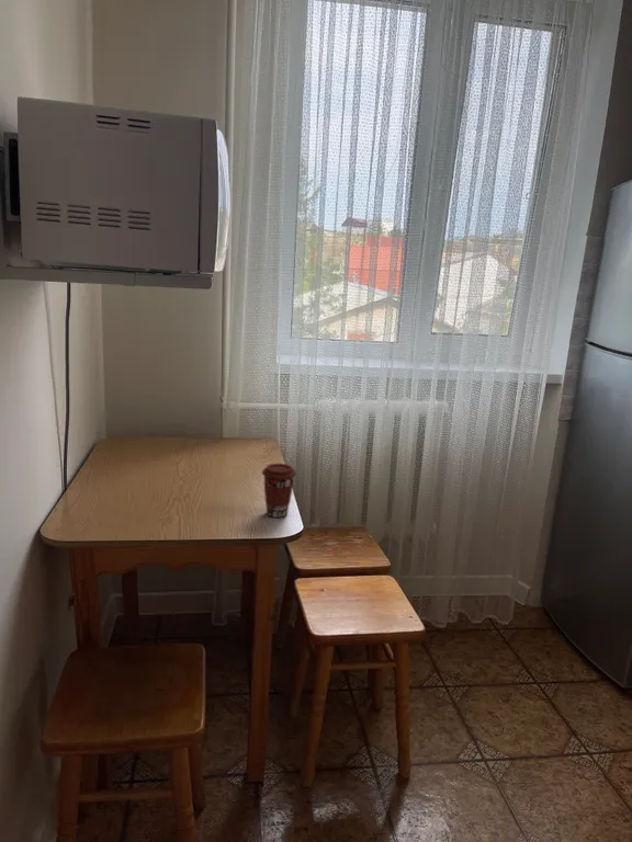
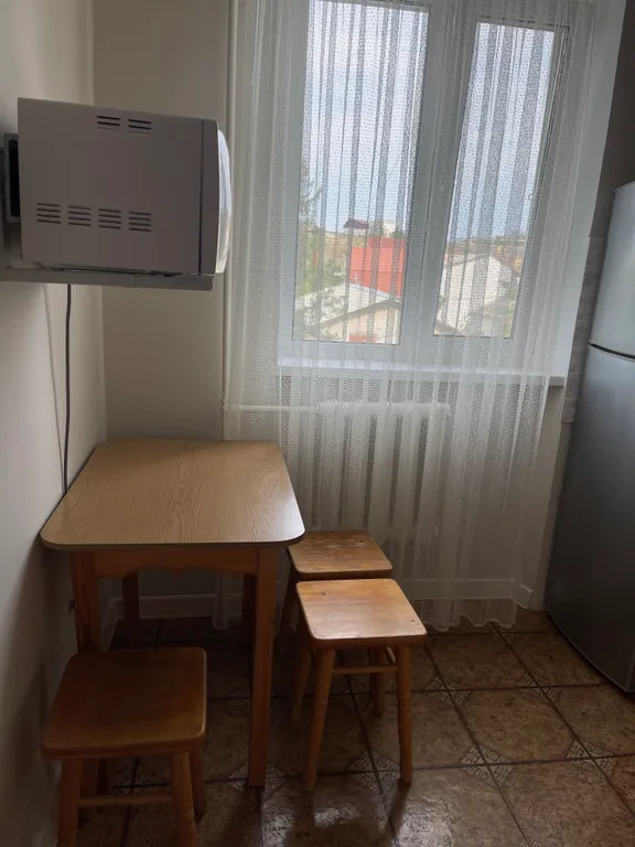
- coffee cup (278, 490)
